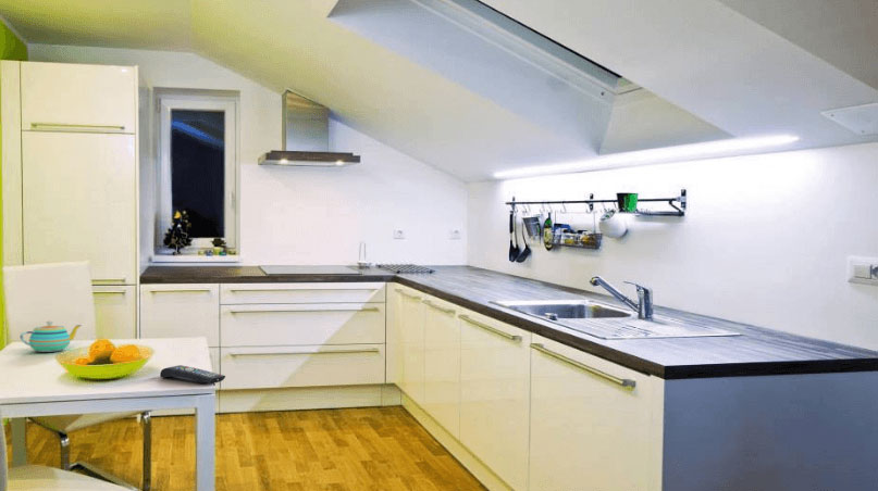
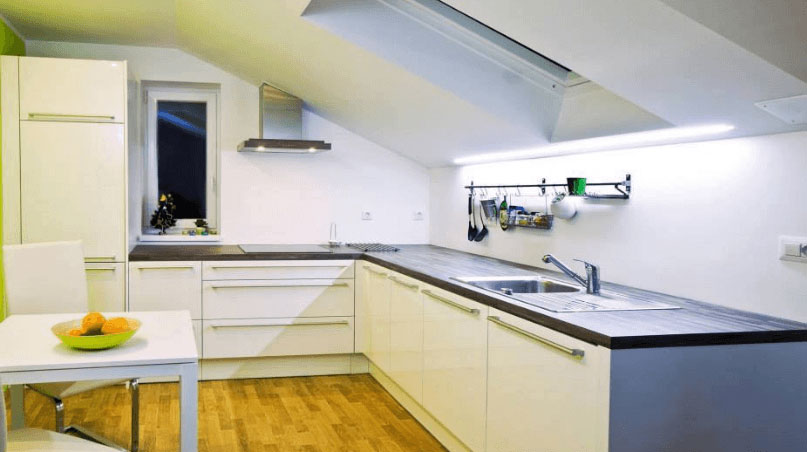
- remote control (191, 374)
- teapot (51, 336)
